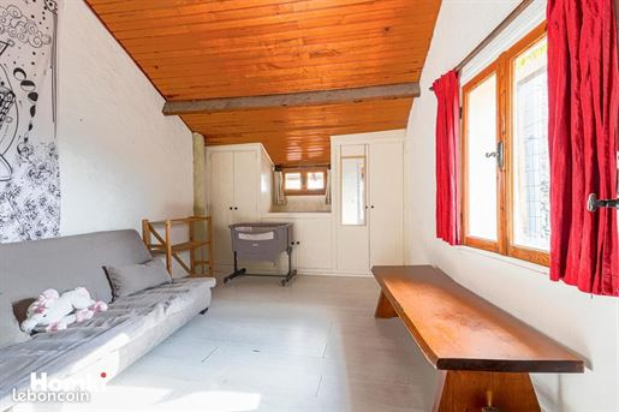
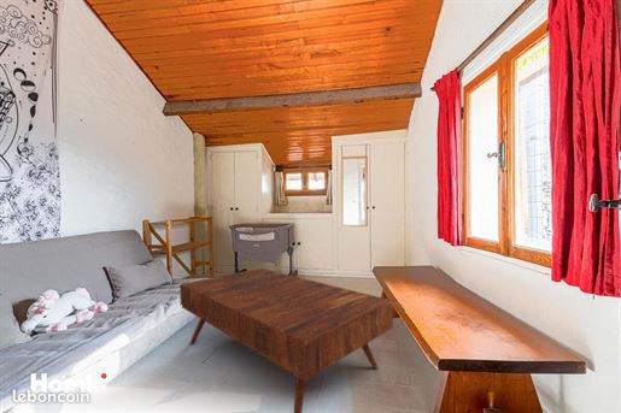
+ coffee table (277, 321)
